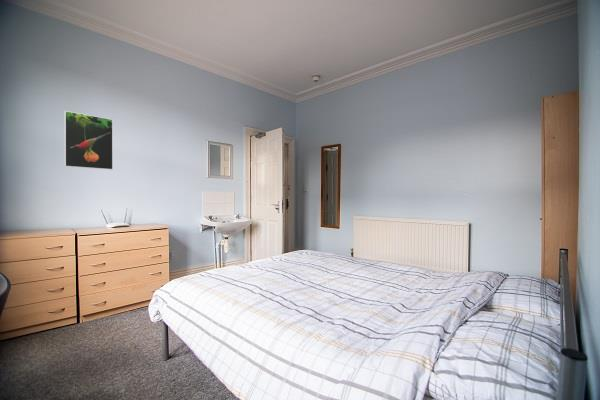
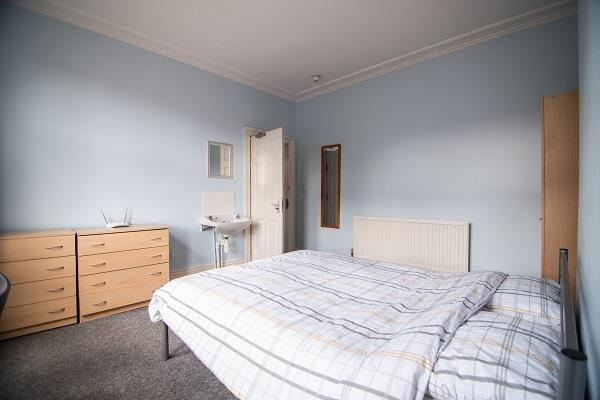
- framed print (89, 141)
